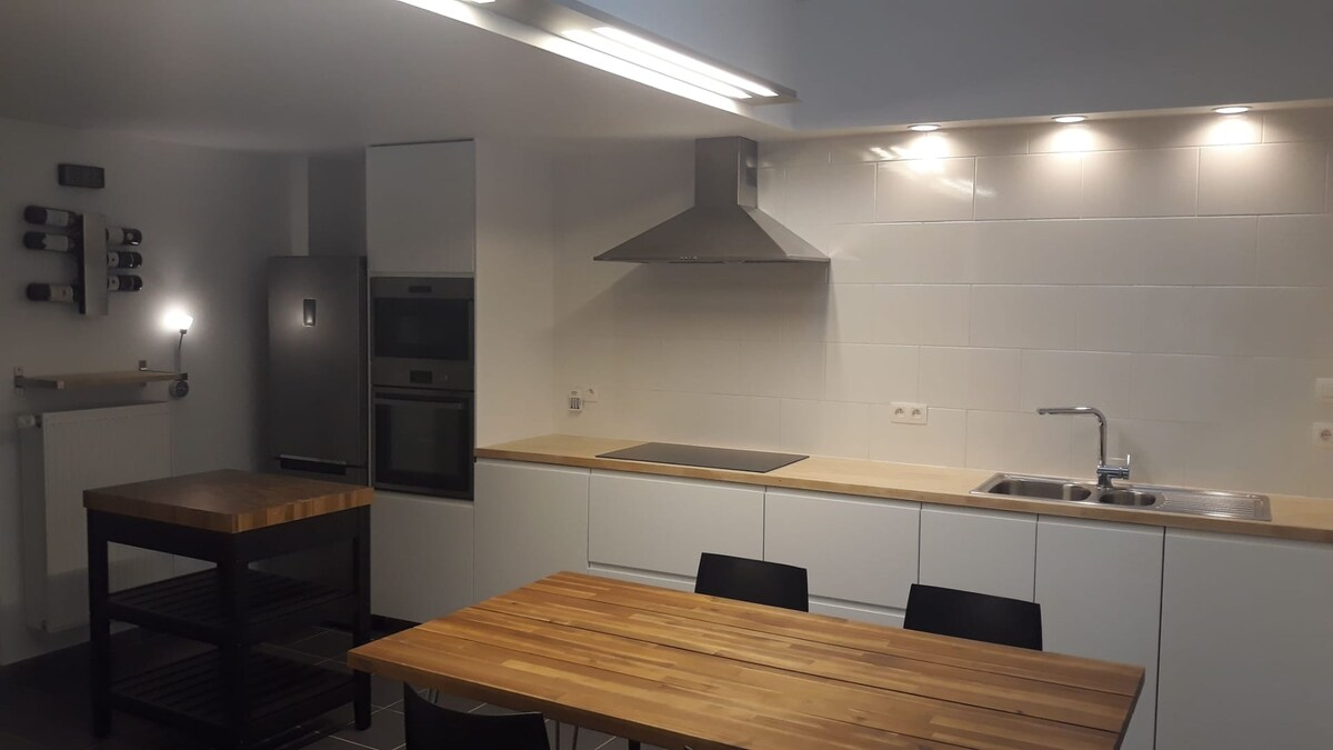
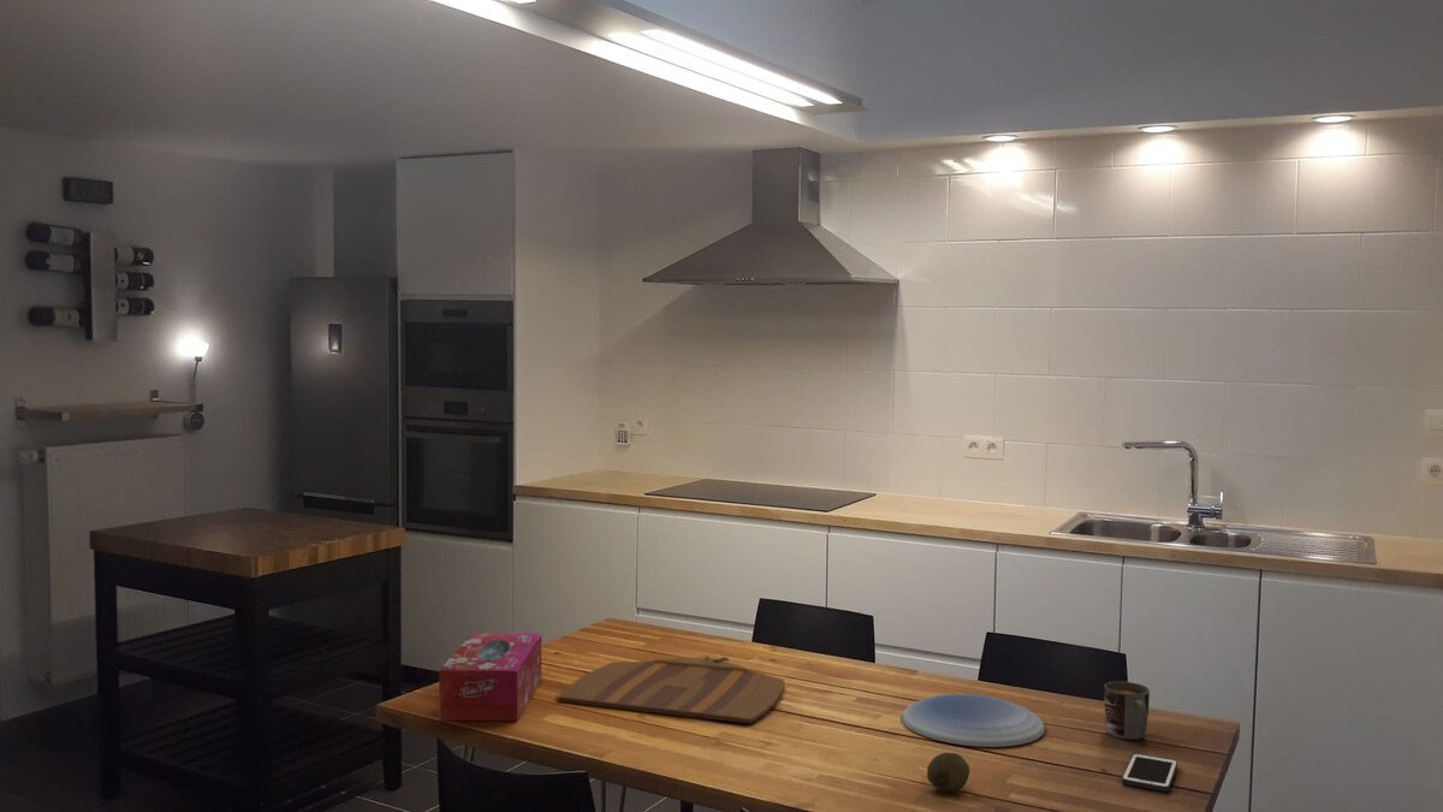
+ tissue box (493, 674)
+ plate (972, 713)
+ cutting board (683, 680)
+ cell phone (1150, 771)
+ mug (1129, 713)
+ fruit (948, 771)
